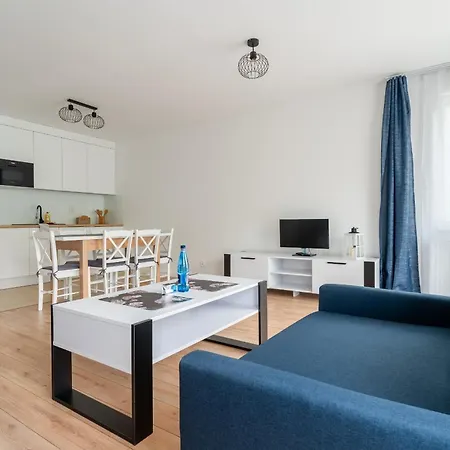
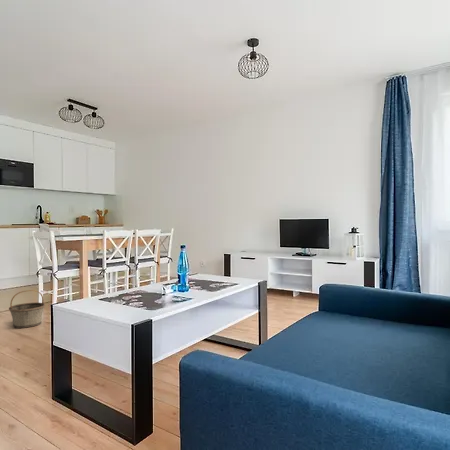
+ basket (27, 307)
